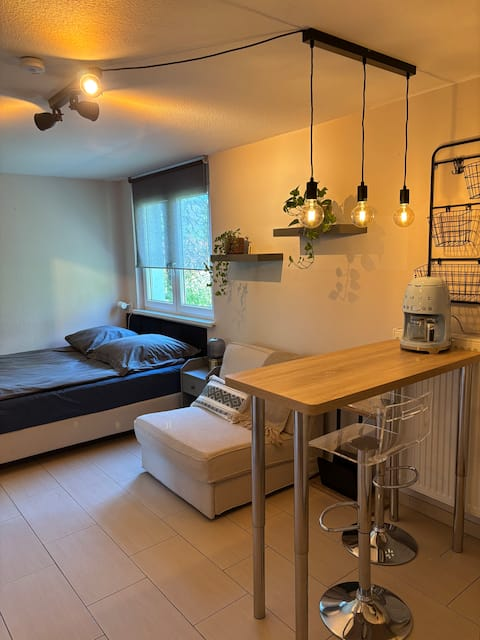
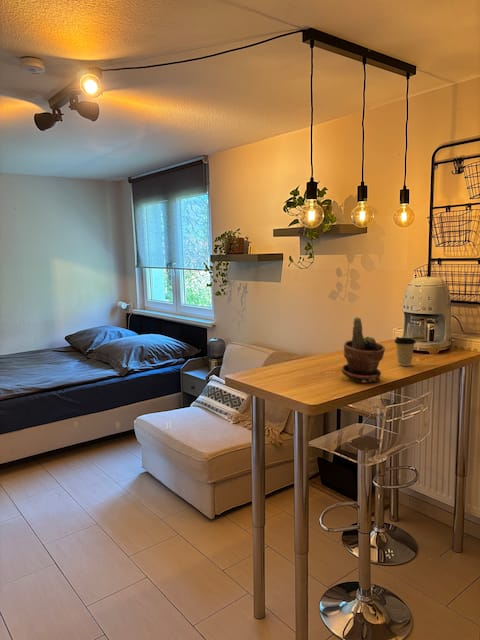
+ coffee cup (404, 351)
+ potted plant (362, 347)
